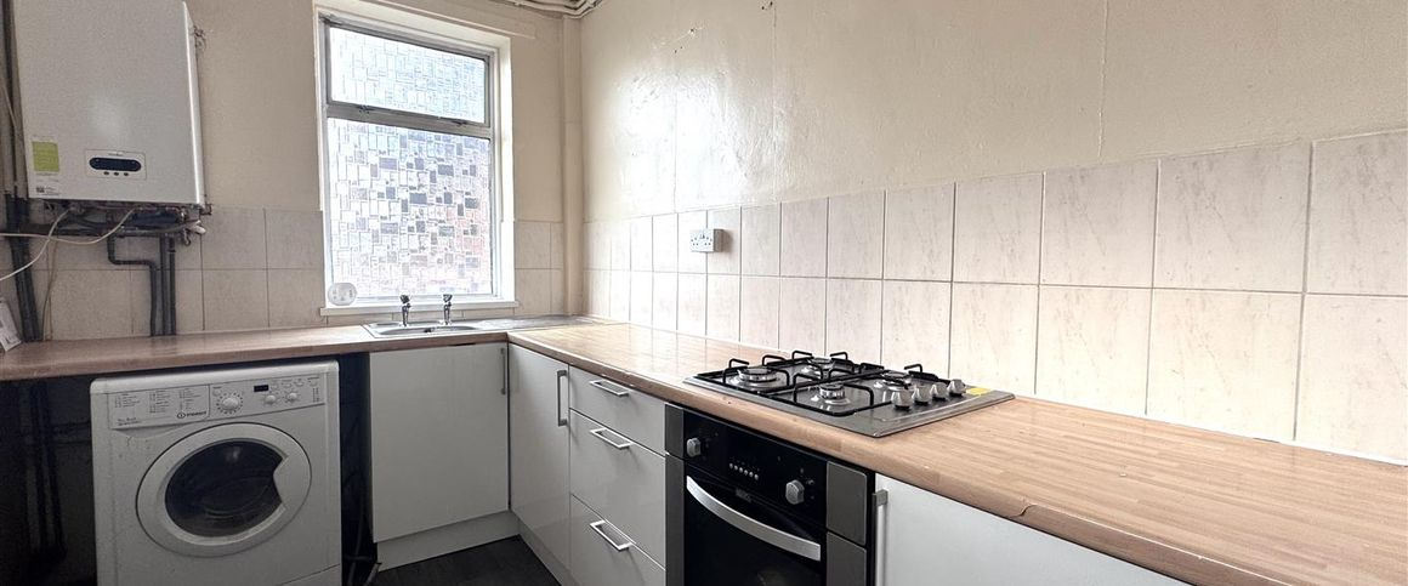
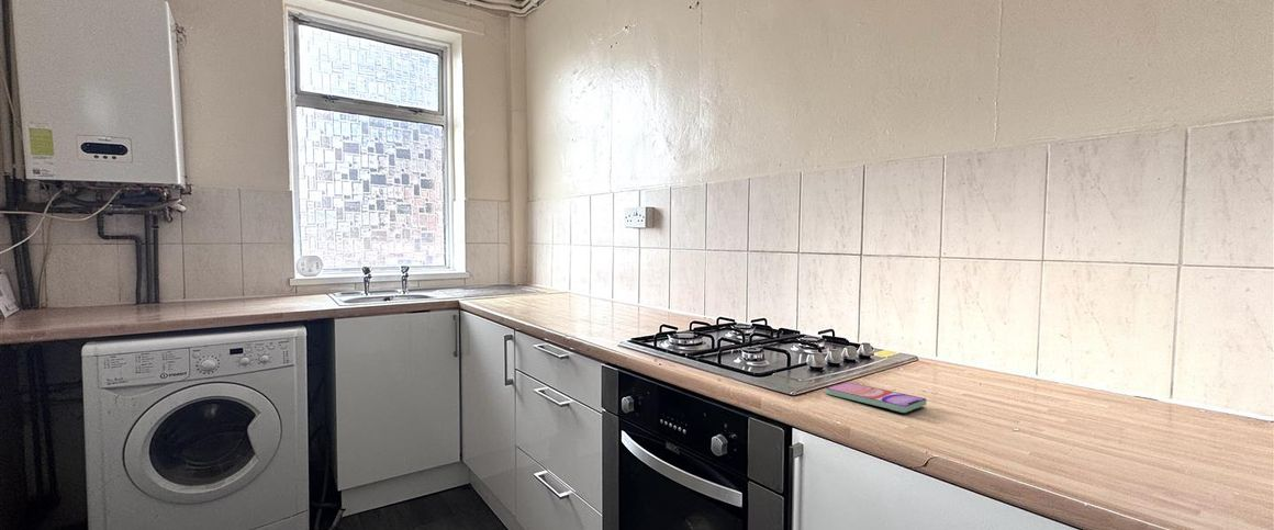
+ smartphone (873, 395)
